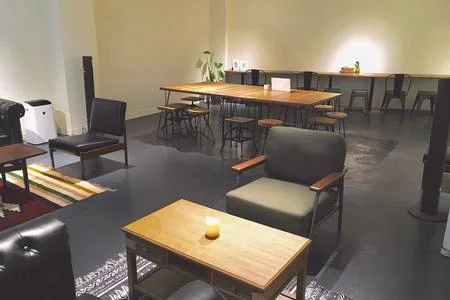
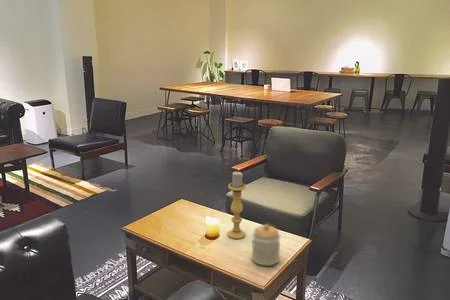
+ jar (266, 241)
+ candle holder (236, 203)
